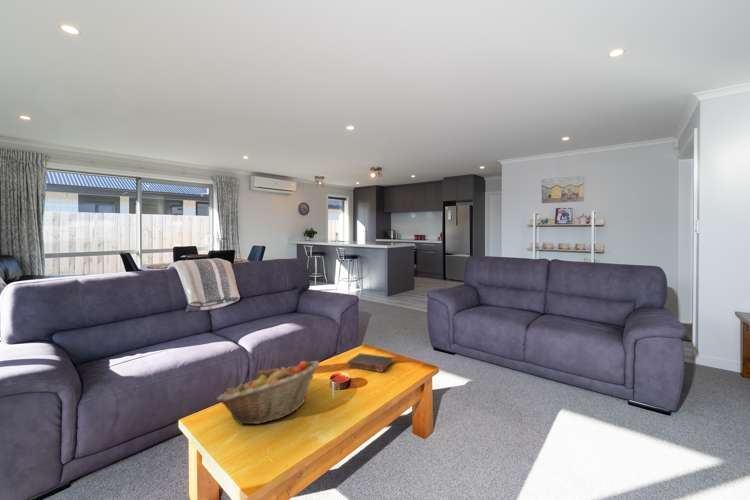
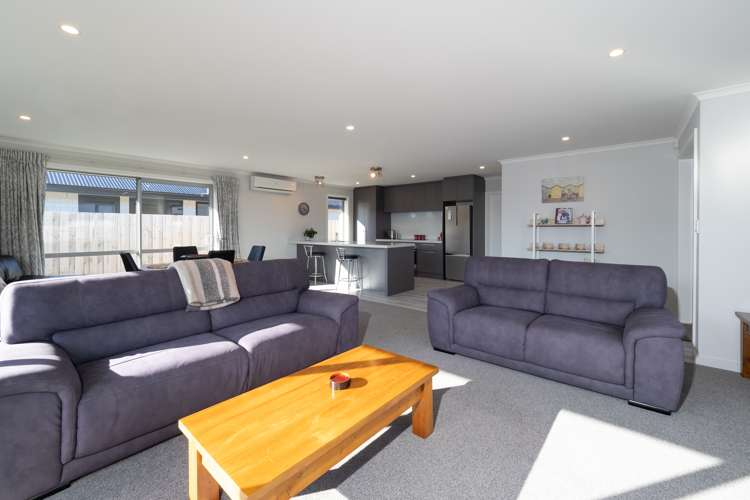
- fruit basket (272, 387)
- book (370, 362)
